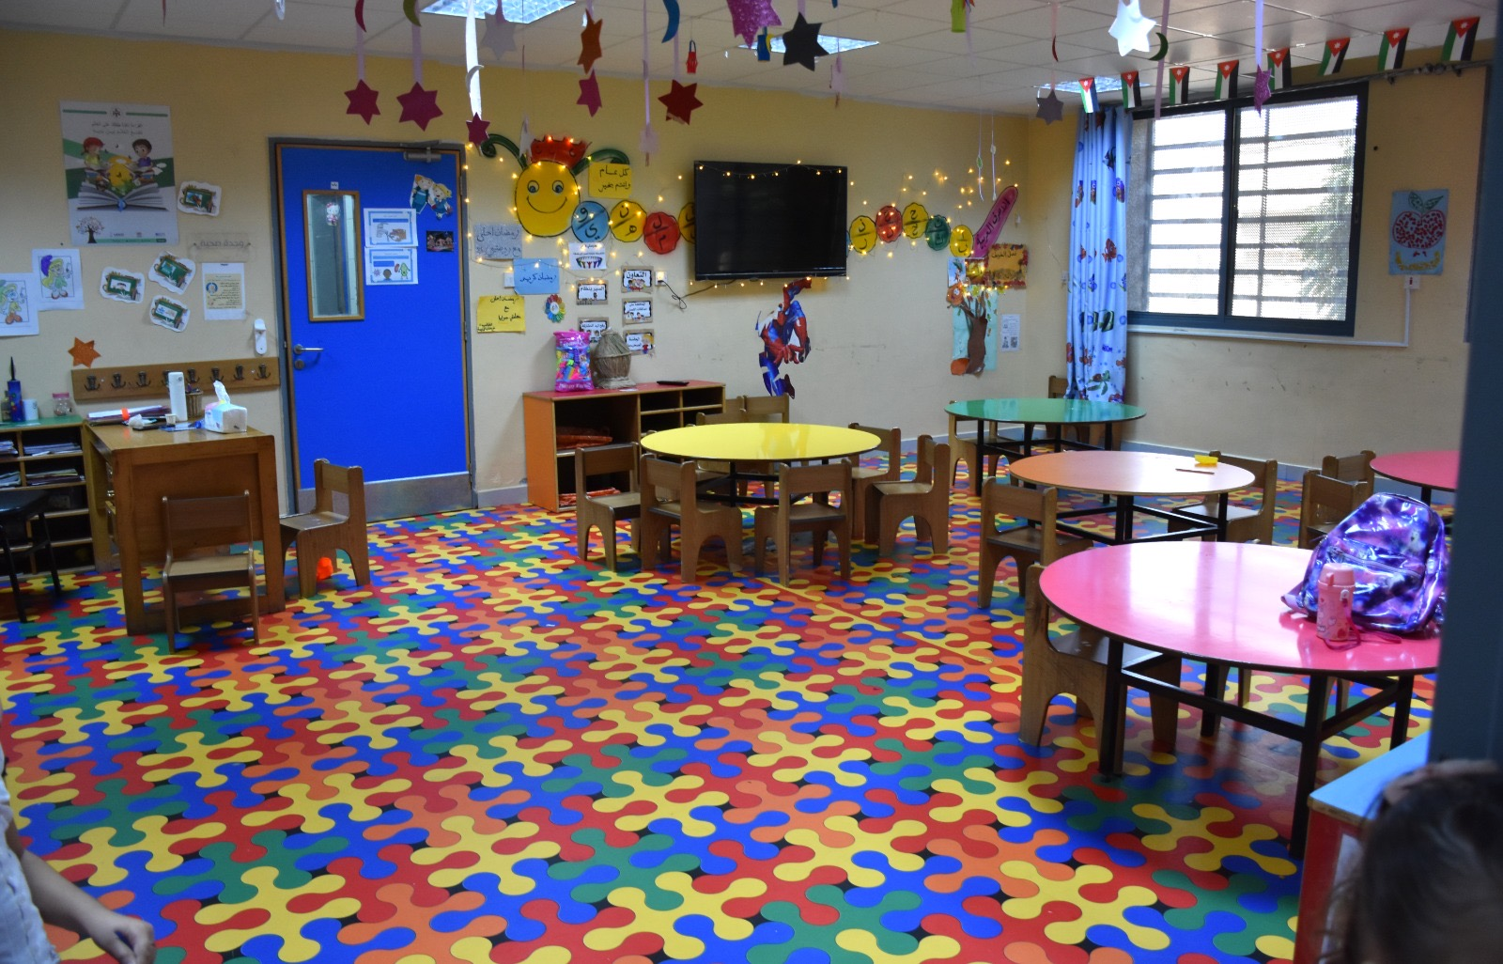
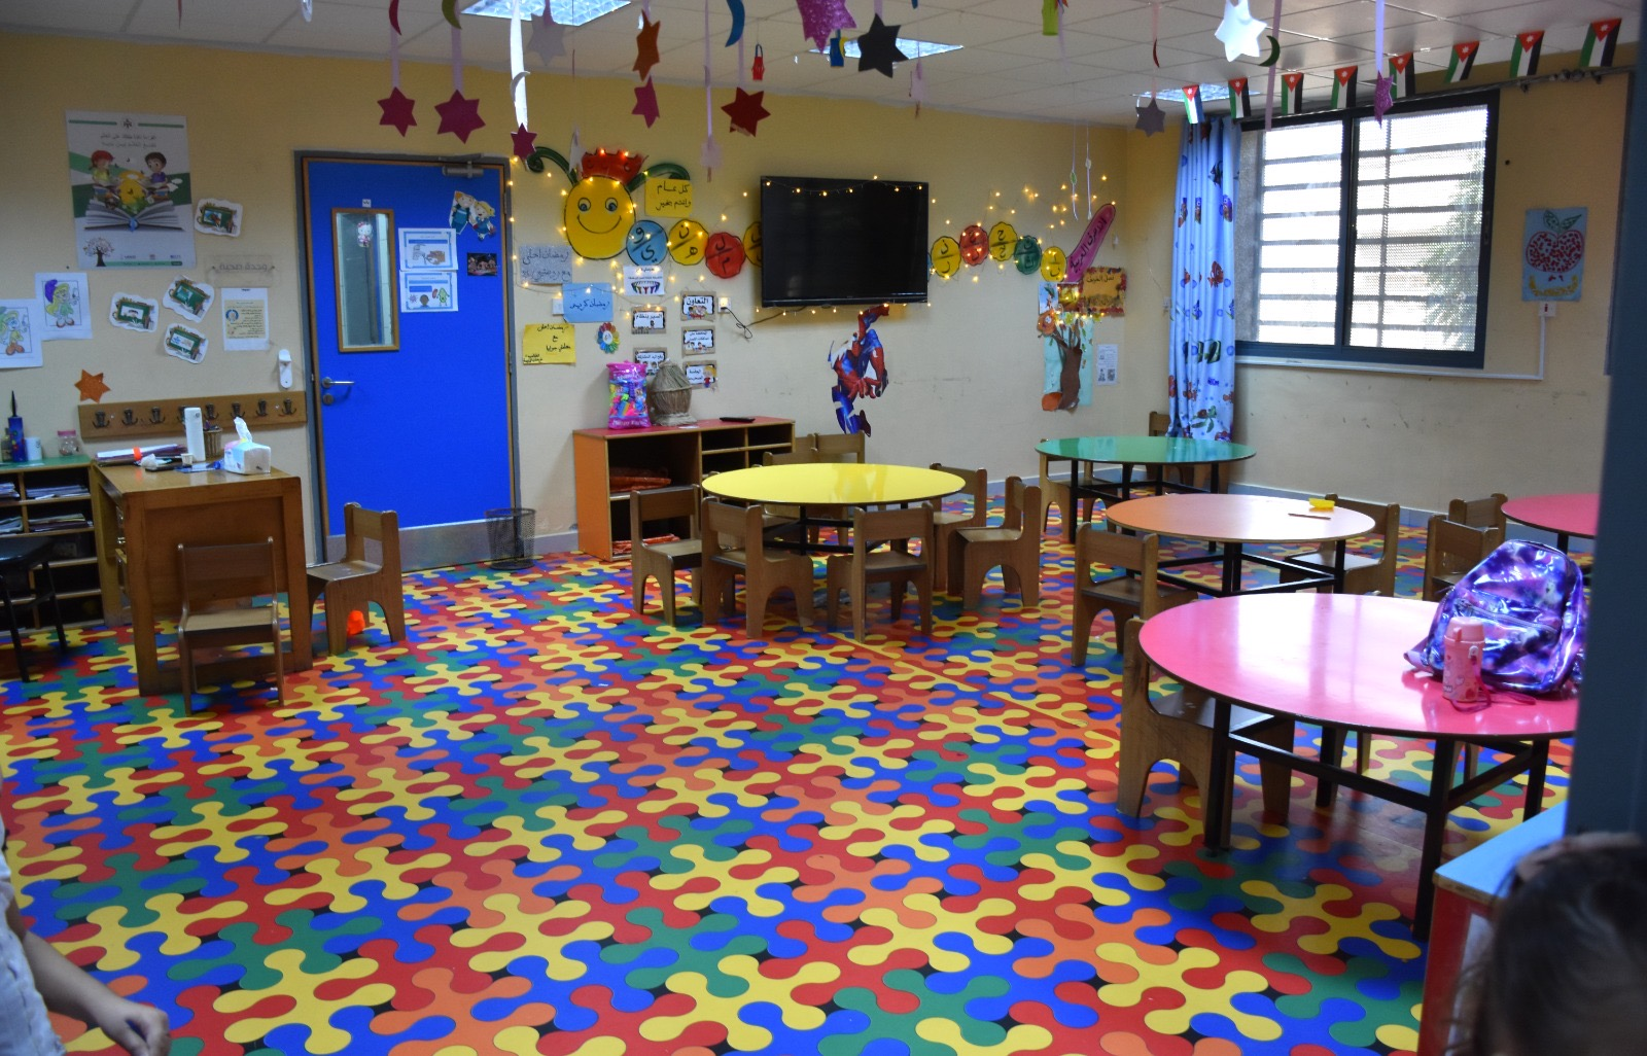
+ waste bin (510, 539)
